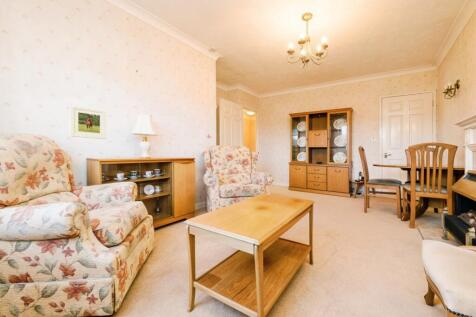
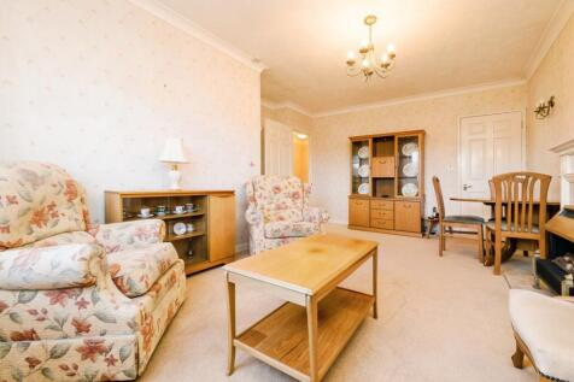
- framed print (89, 123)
